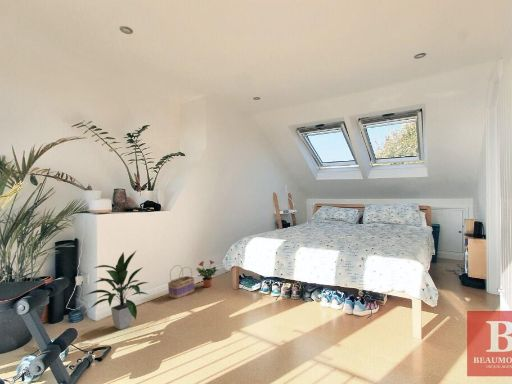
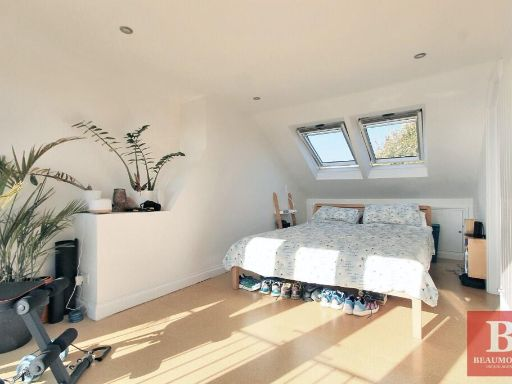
- indoor plant (120, 290)
- basket (181, 280)
- potted plant (207, 273)
